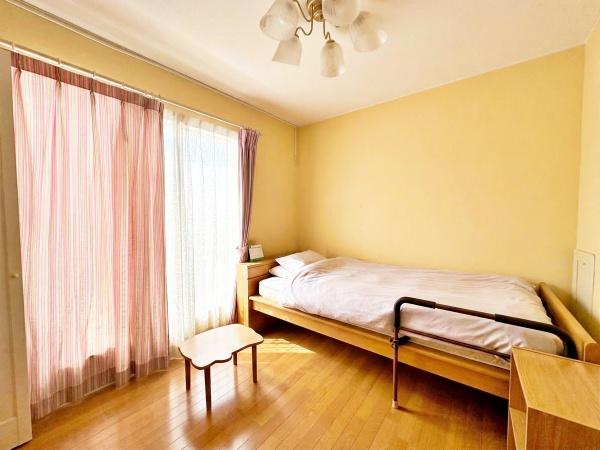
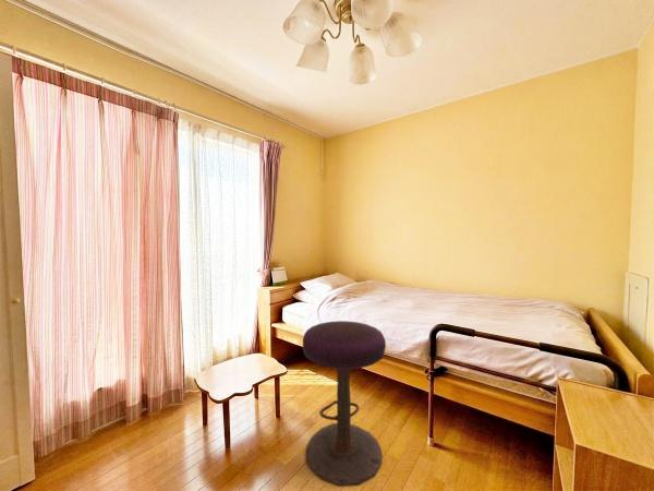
+ stool (343, 391)
